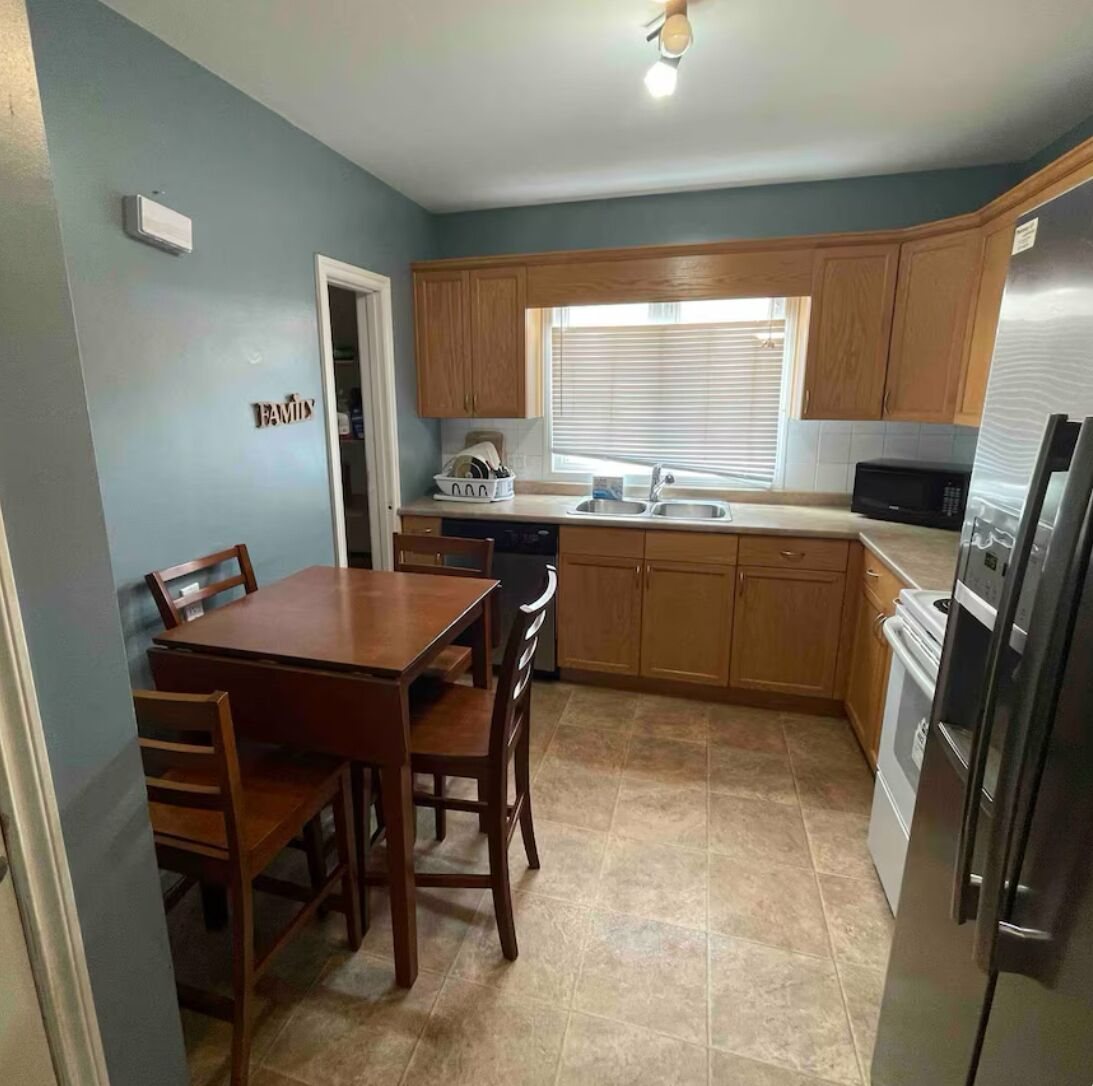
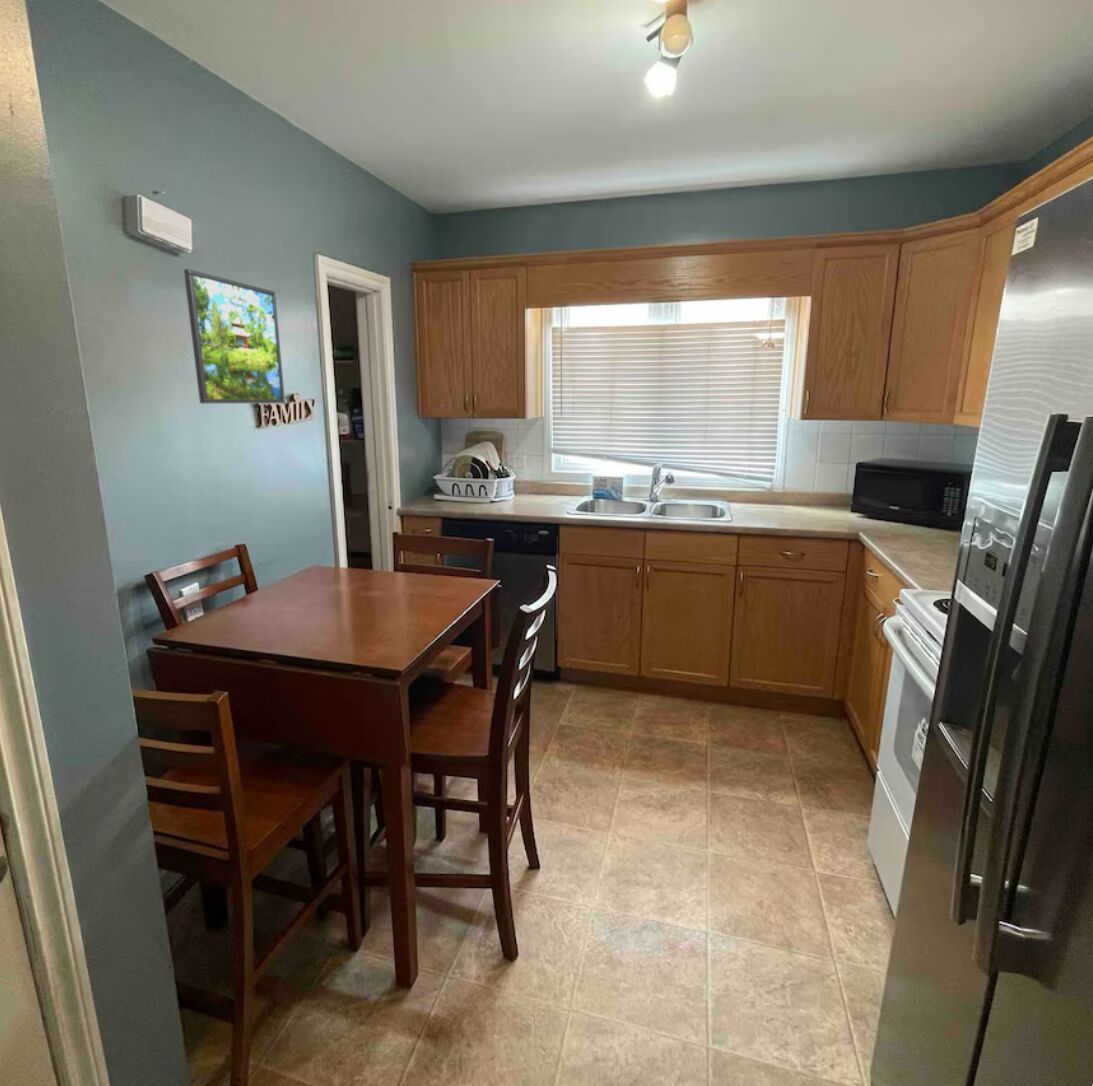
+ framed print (240, 343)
